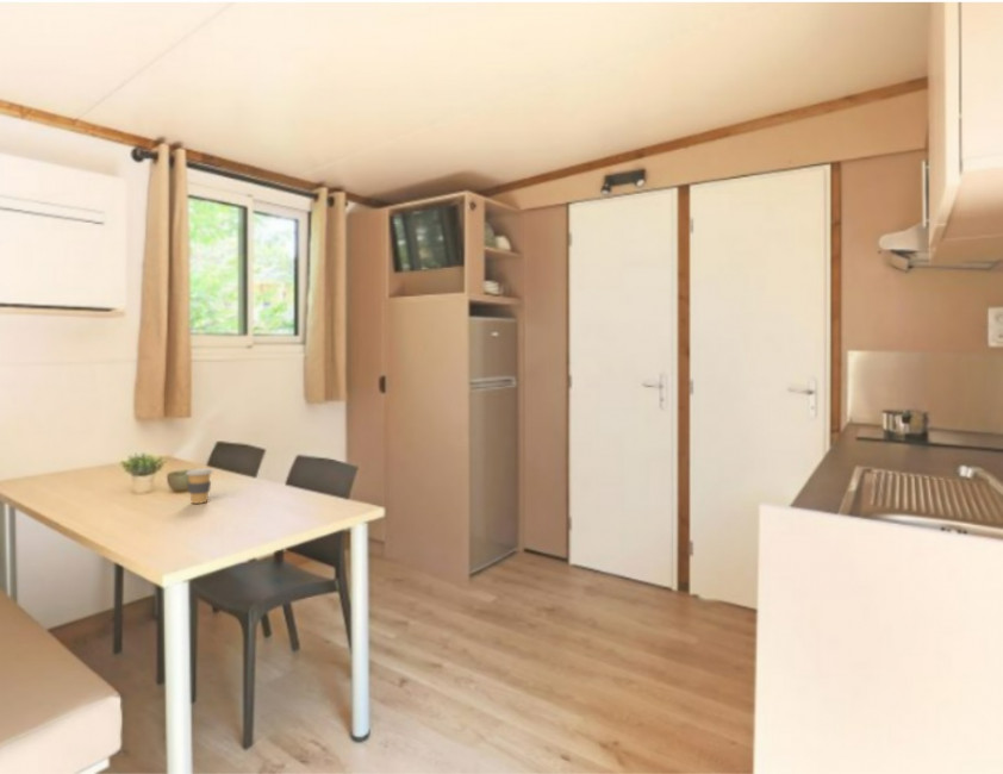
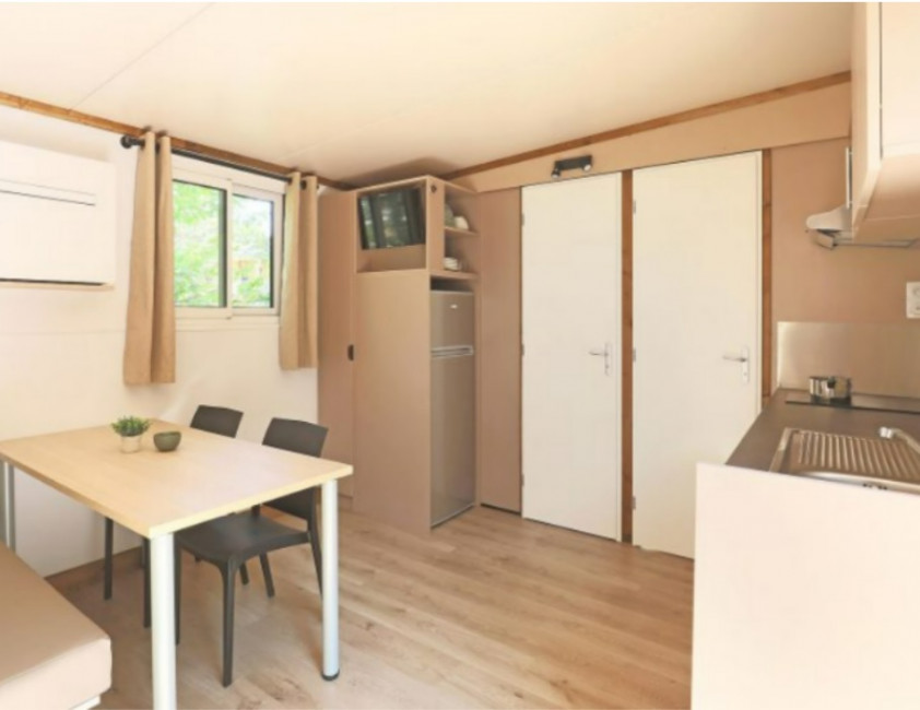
- coffee cup (199, 485)
